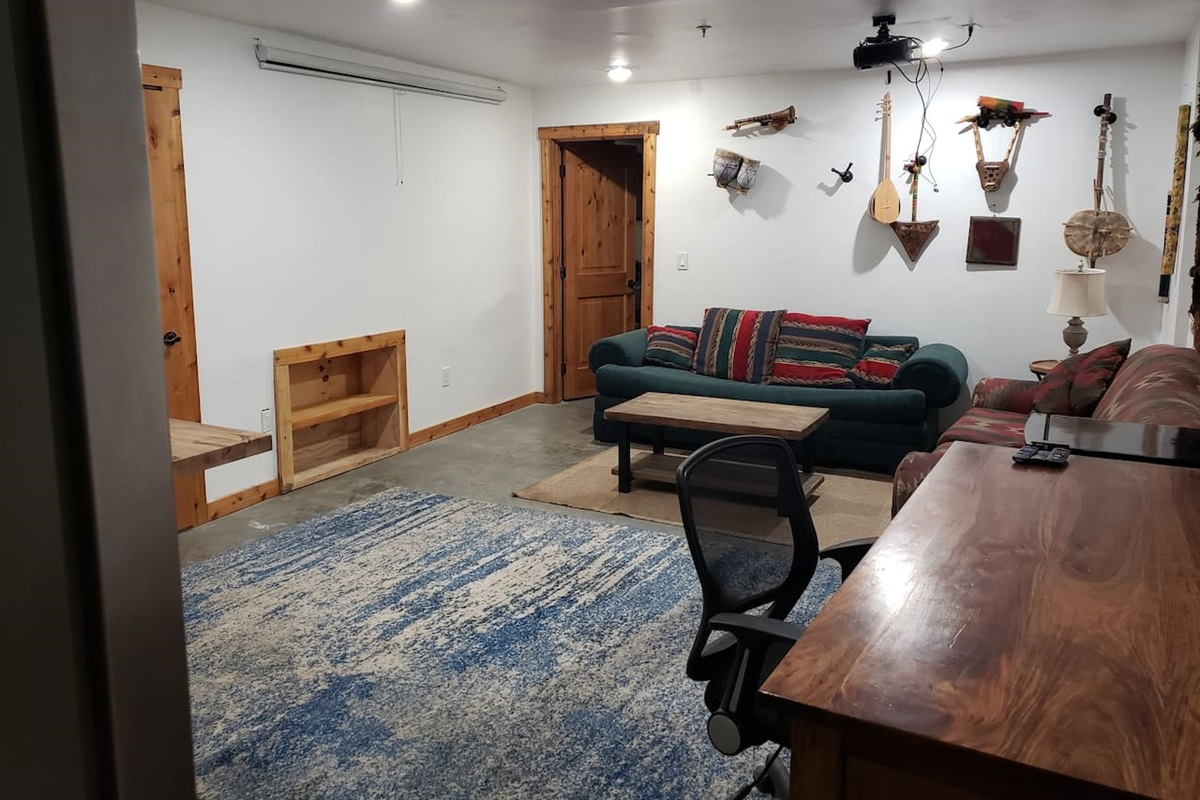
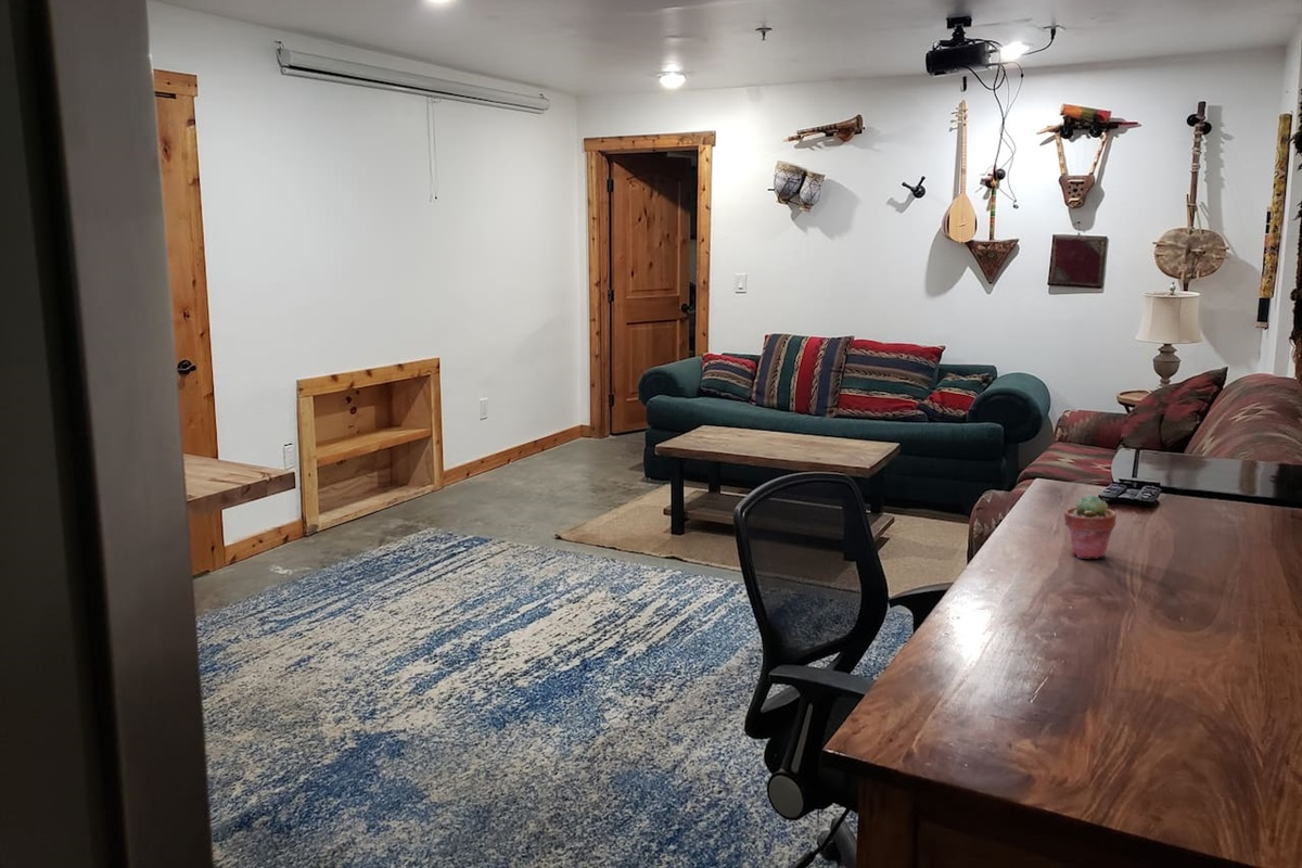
+ potted succulent (1089, 524)
